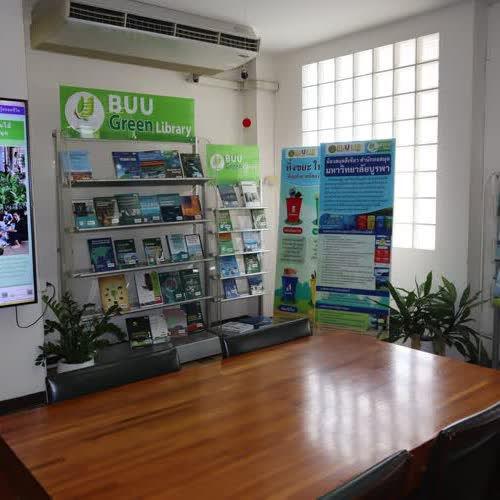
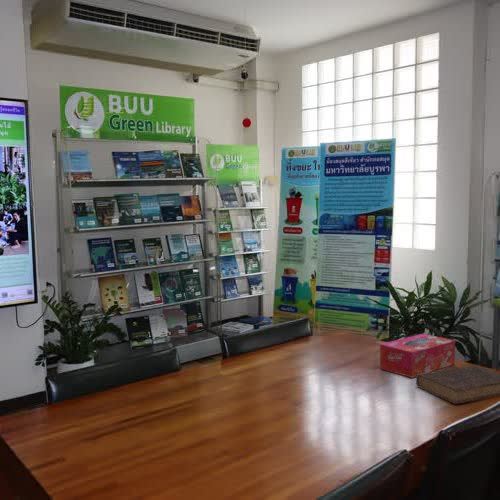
+ tissue box (417, 354)
+ book (465, 382)
